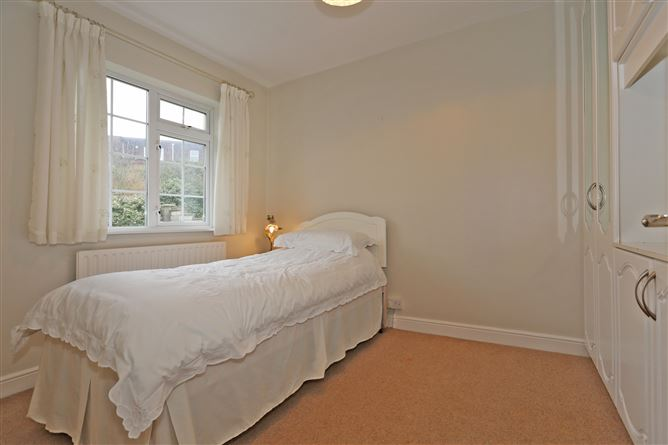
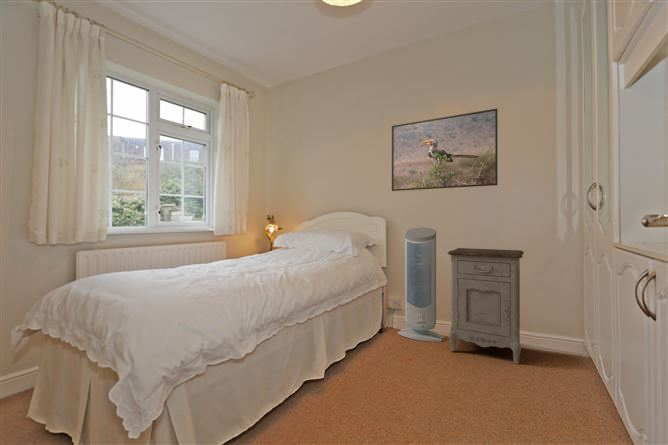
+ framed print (440, 153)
+ air purifier (420, 281)
+ nightstand (485, 300)
